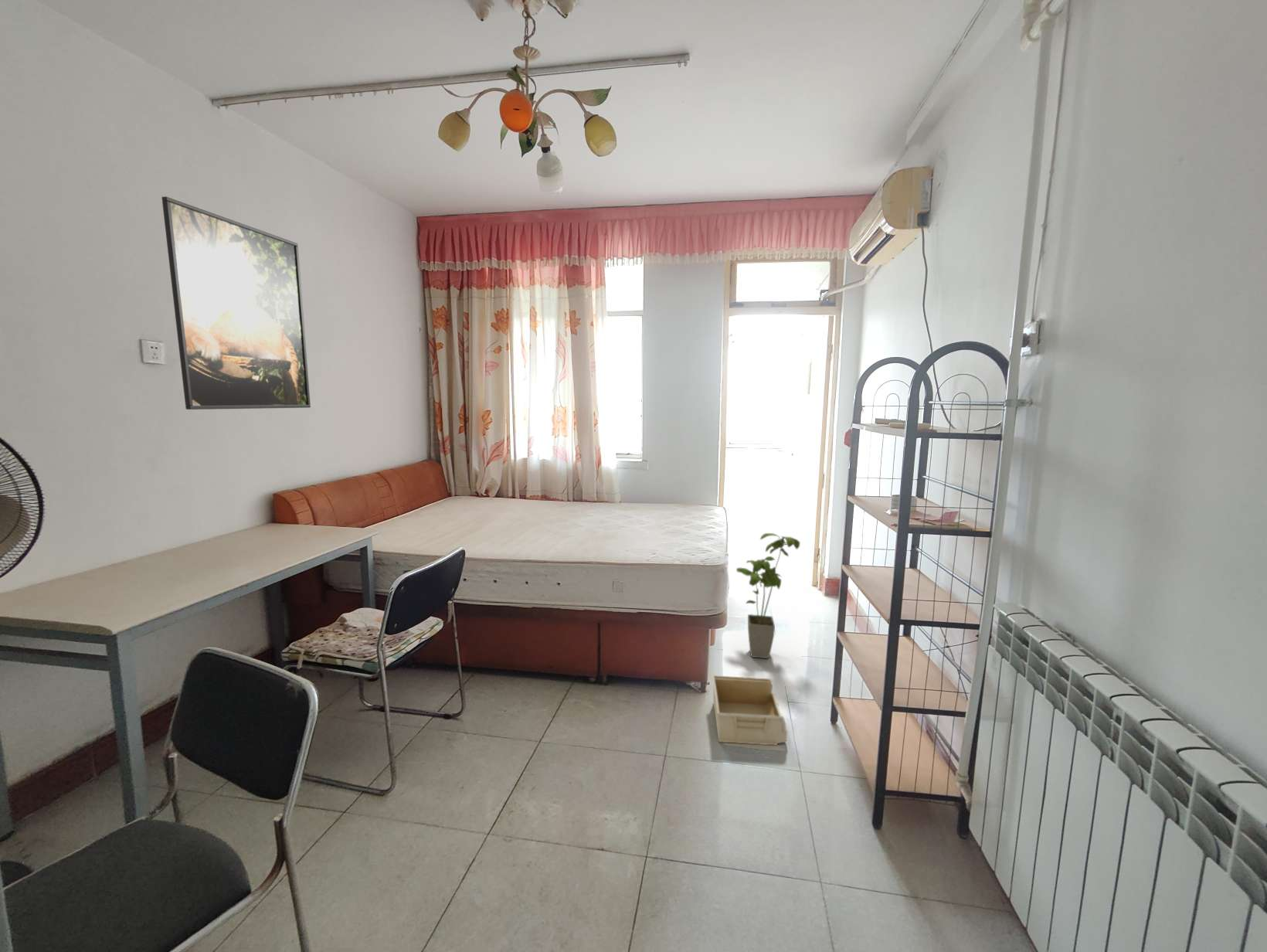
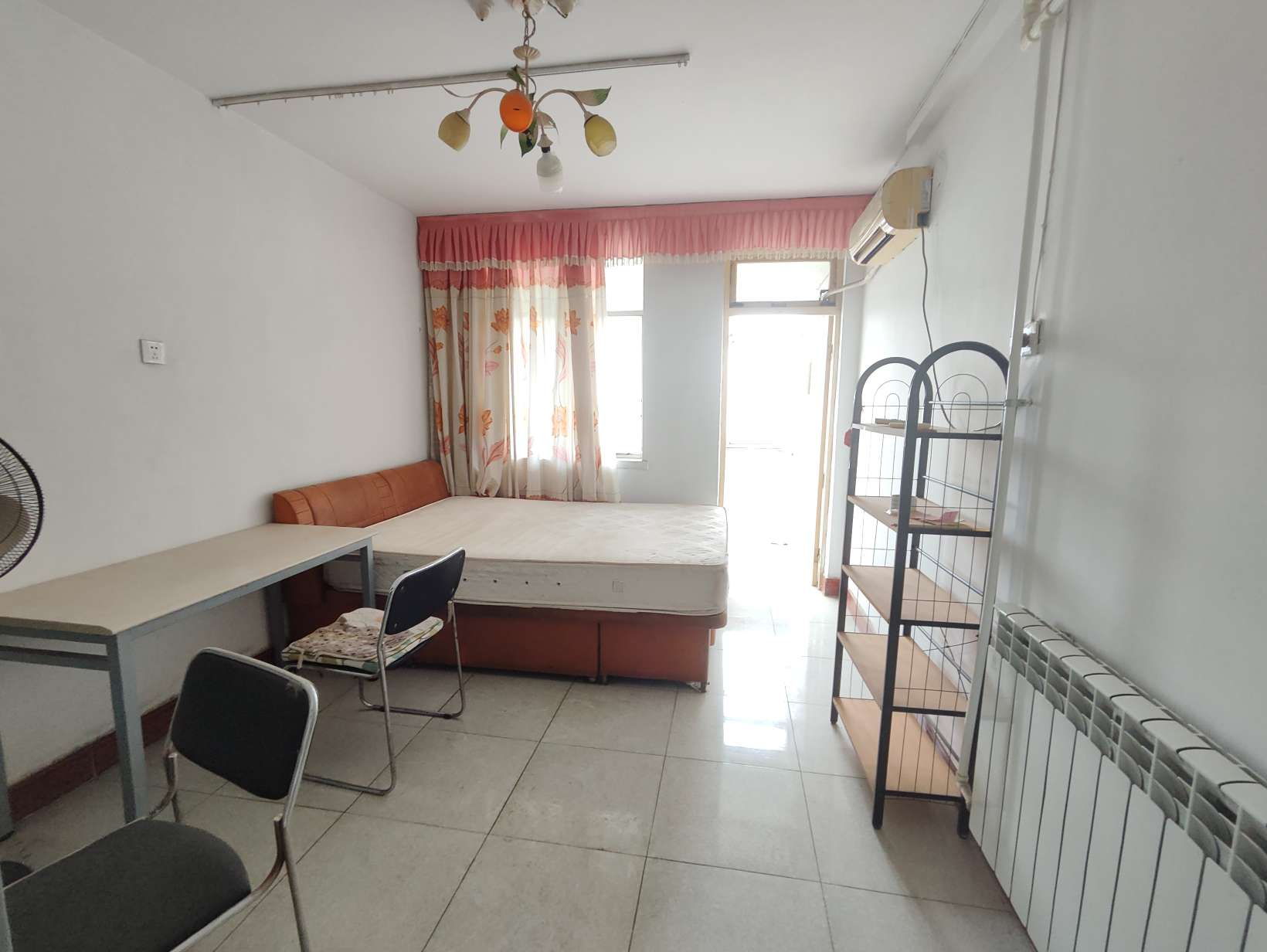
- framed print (247, 318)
- storage bin (747, 709)
- house plant (764, 592)
